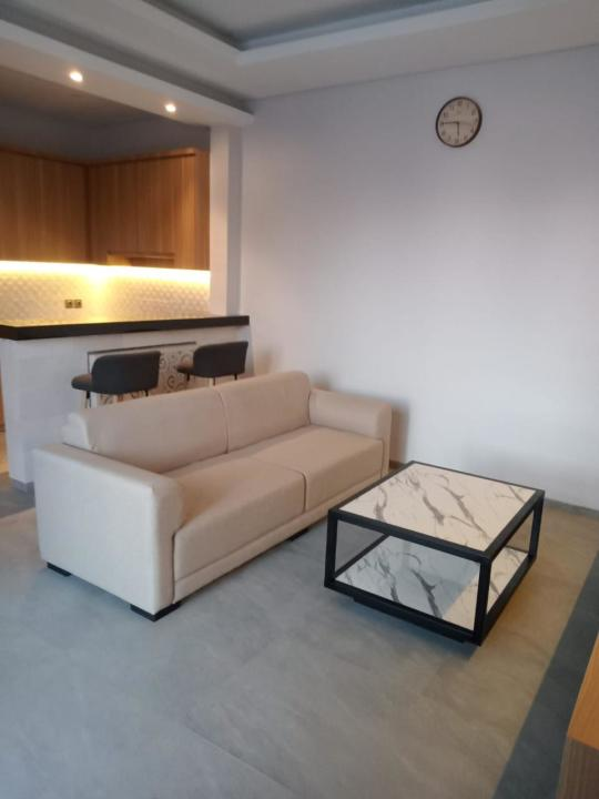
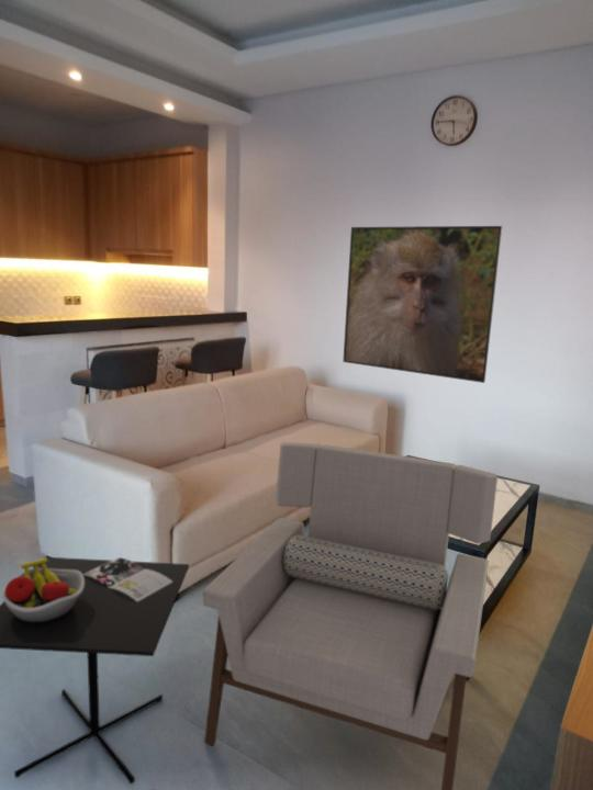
+ armchair (356, 596)
+ kitchen table (94, 646)
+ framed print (414, 301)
